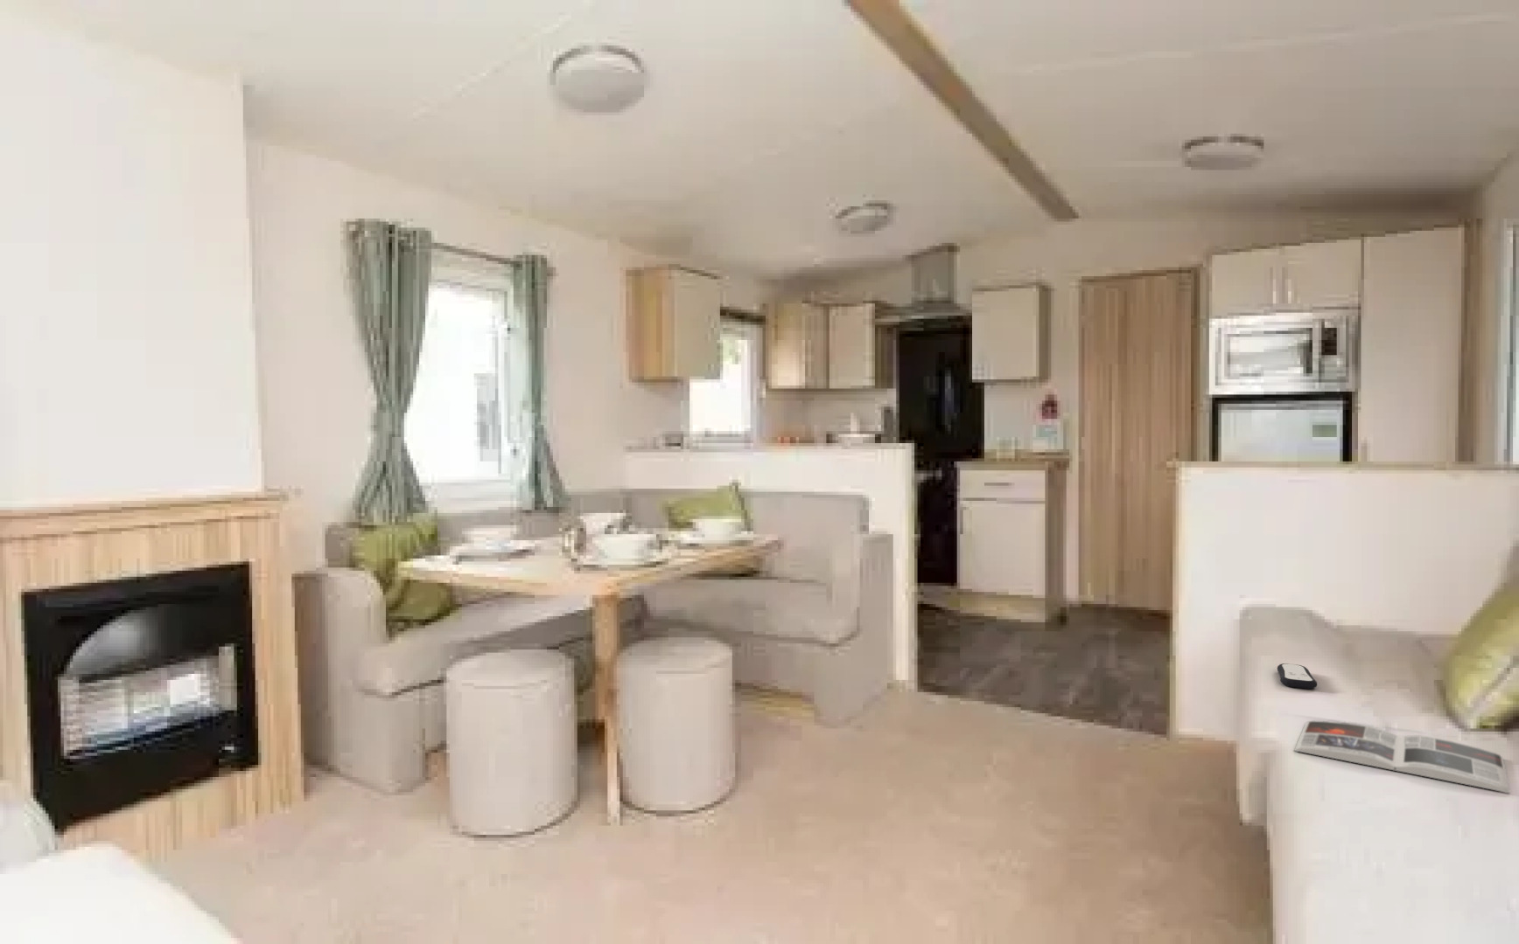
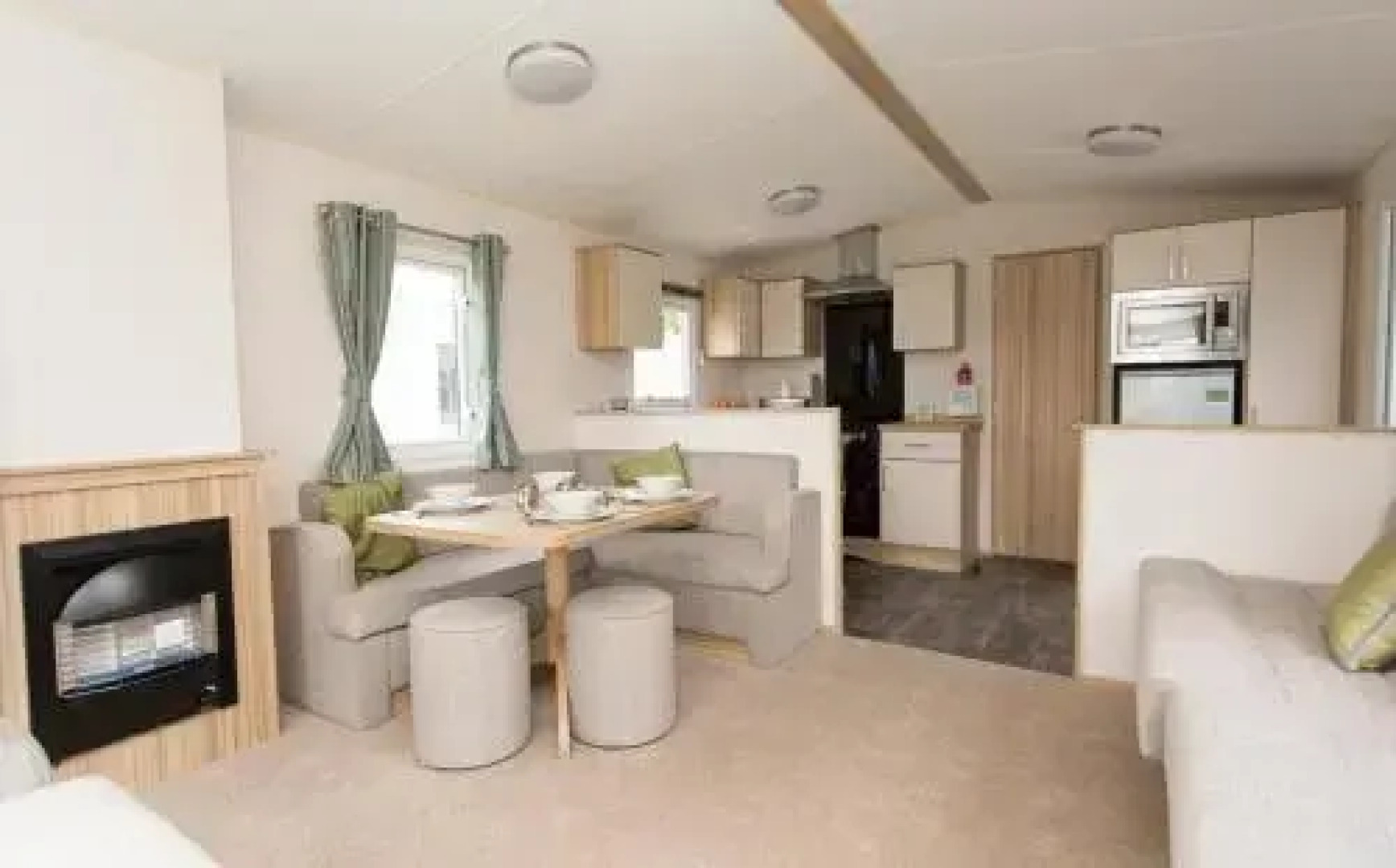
- magazine (1396, 750)
- remote control (1295, 674)
